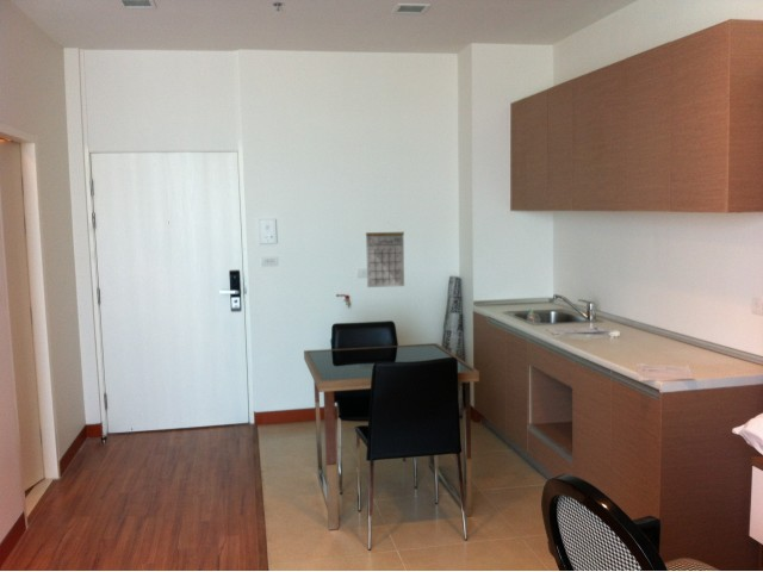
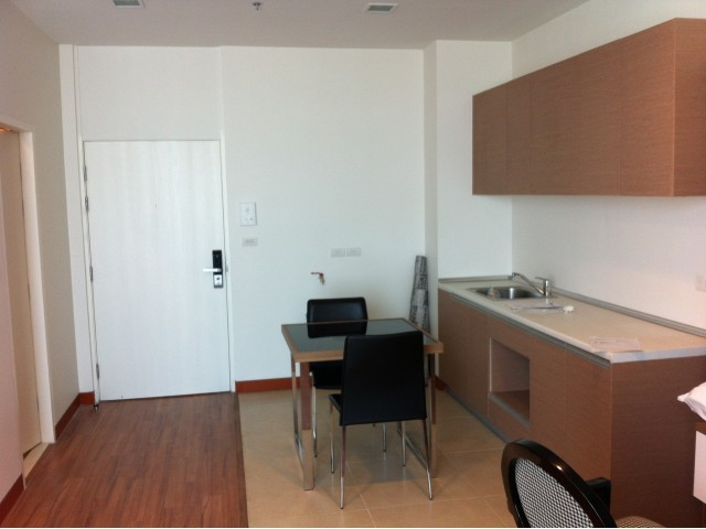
- calendar (385, 253)
